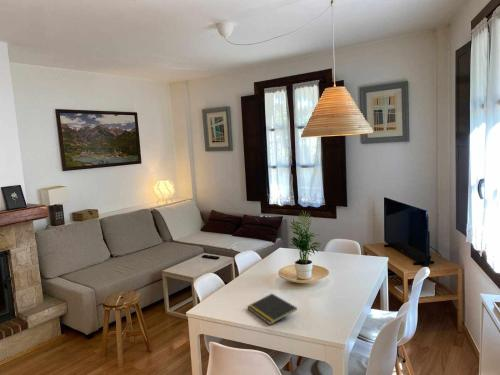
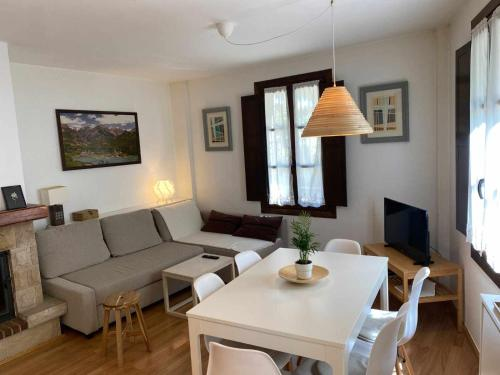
- notepad (271, 308)
